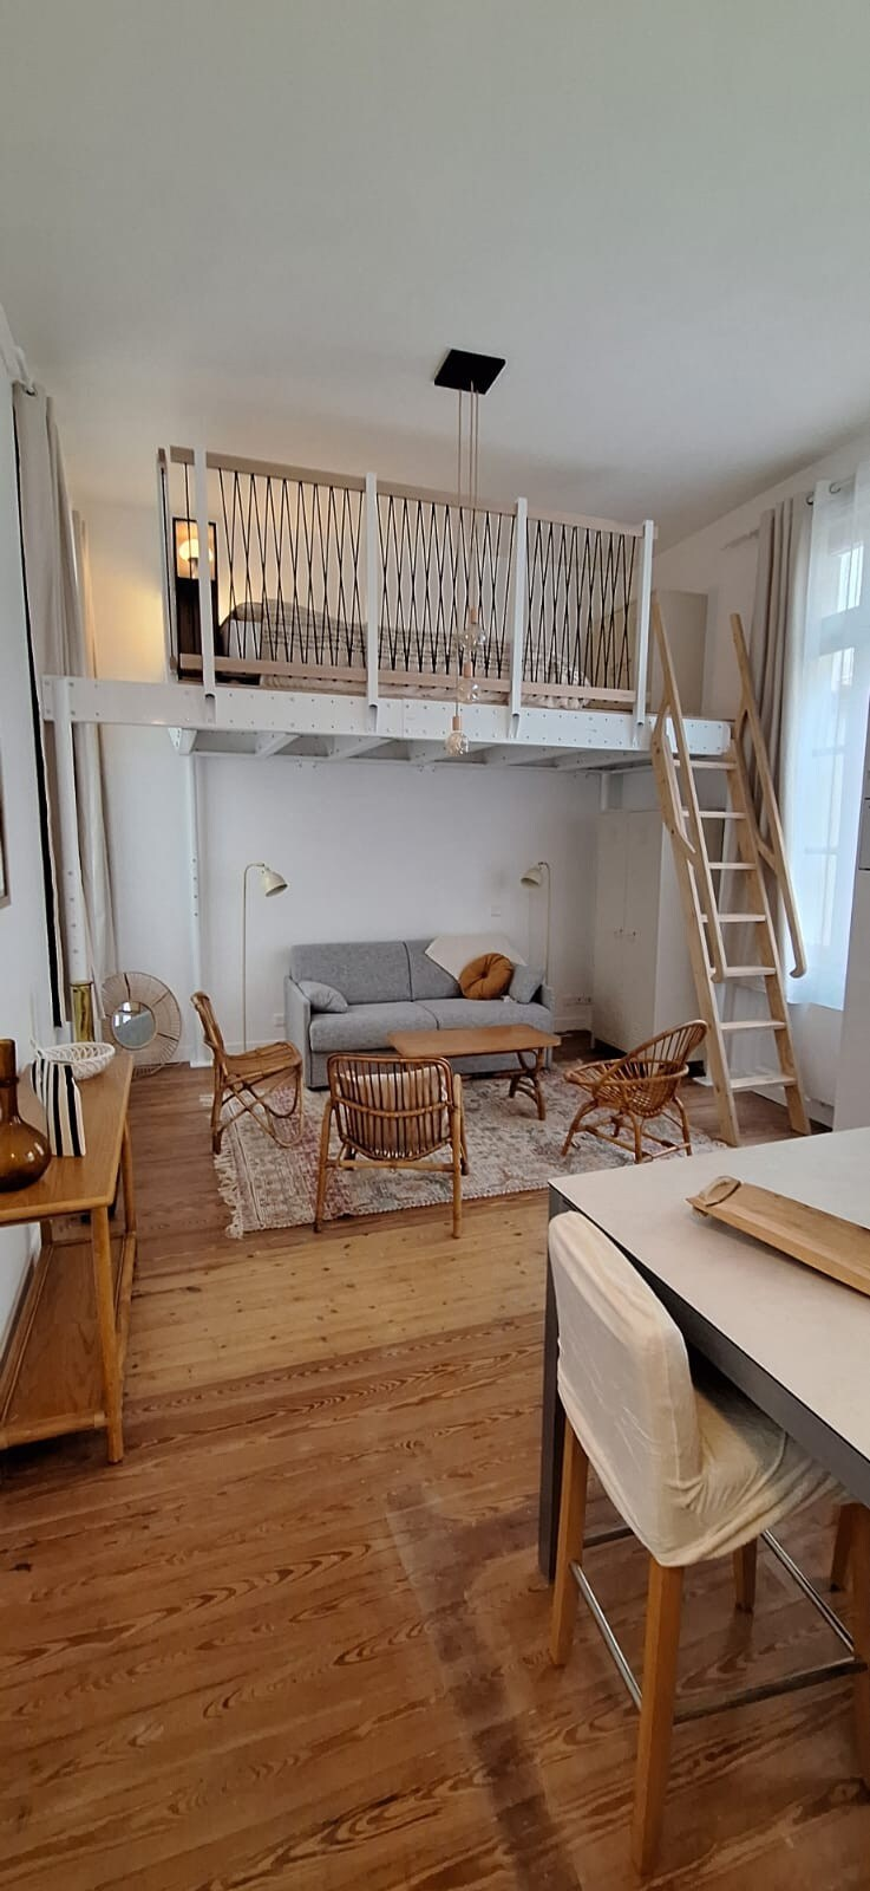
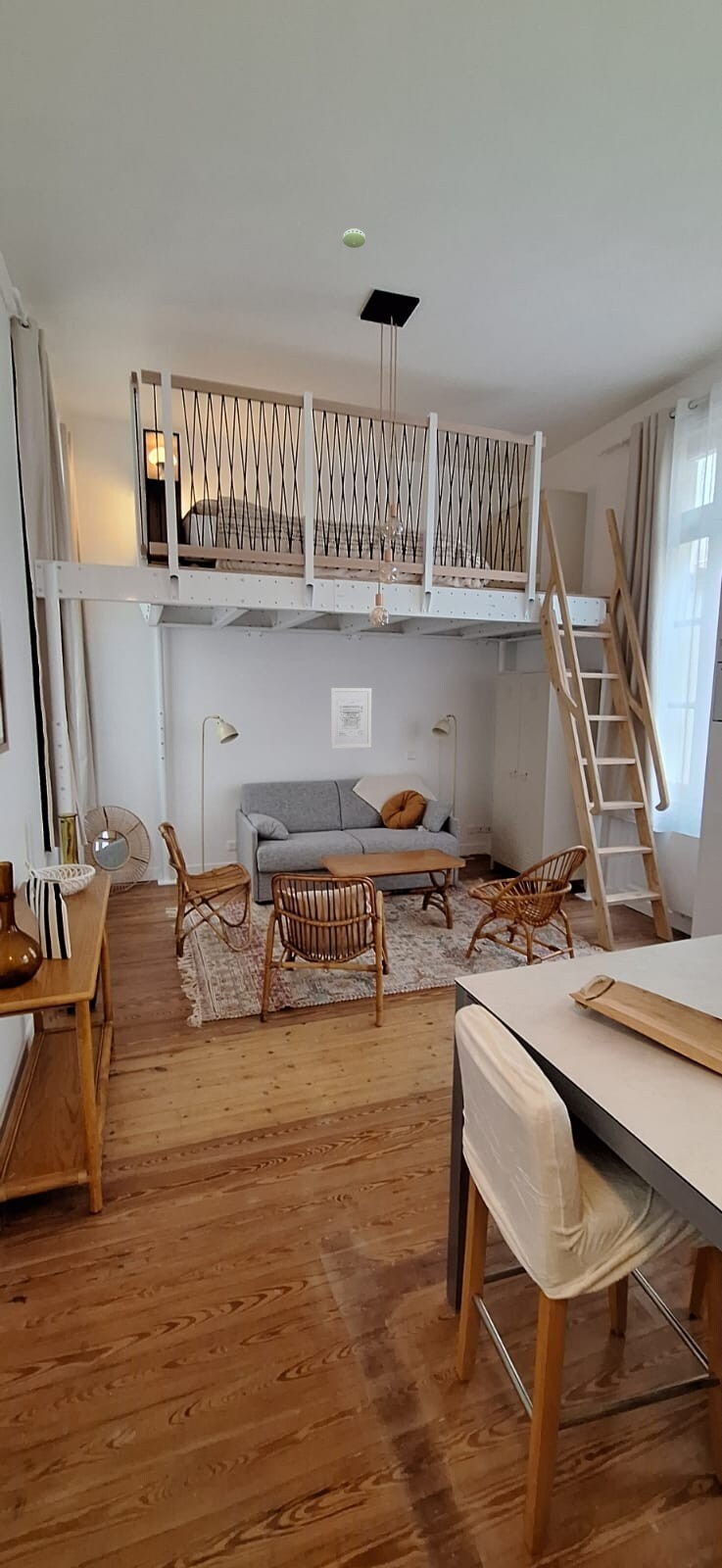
+ wall art (351, 717)
+ smoke detector (354, 237)
